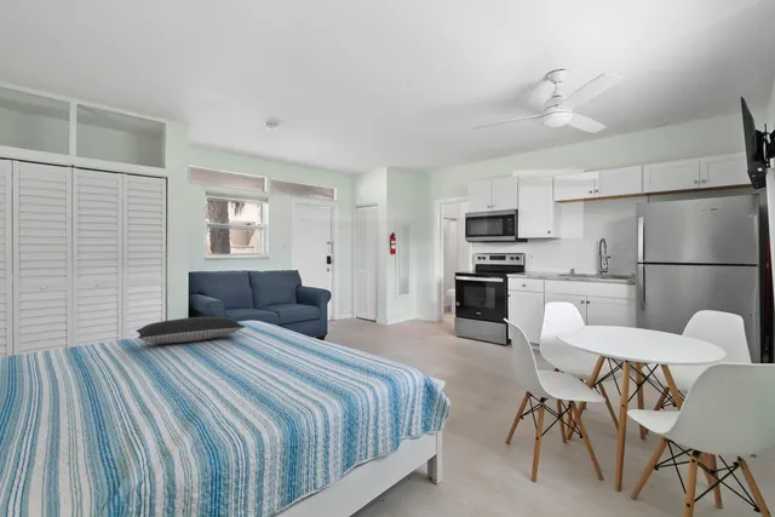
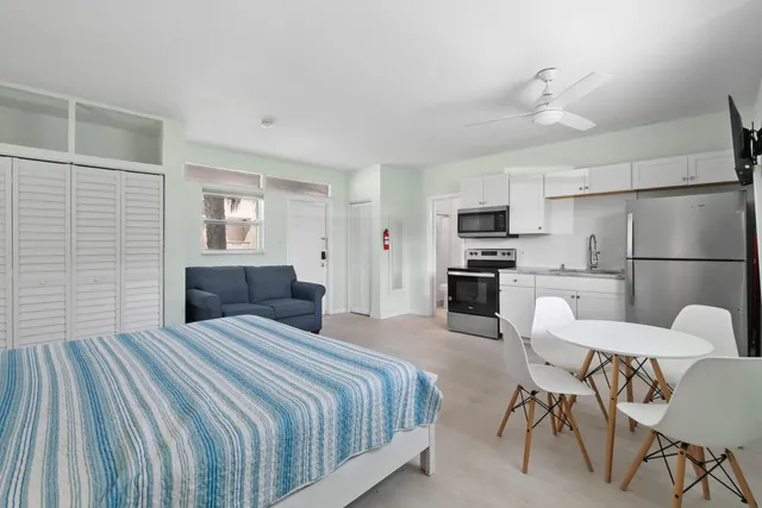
- pillow (191, 328)
